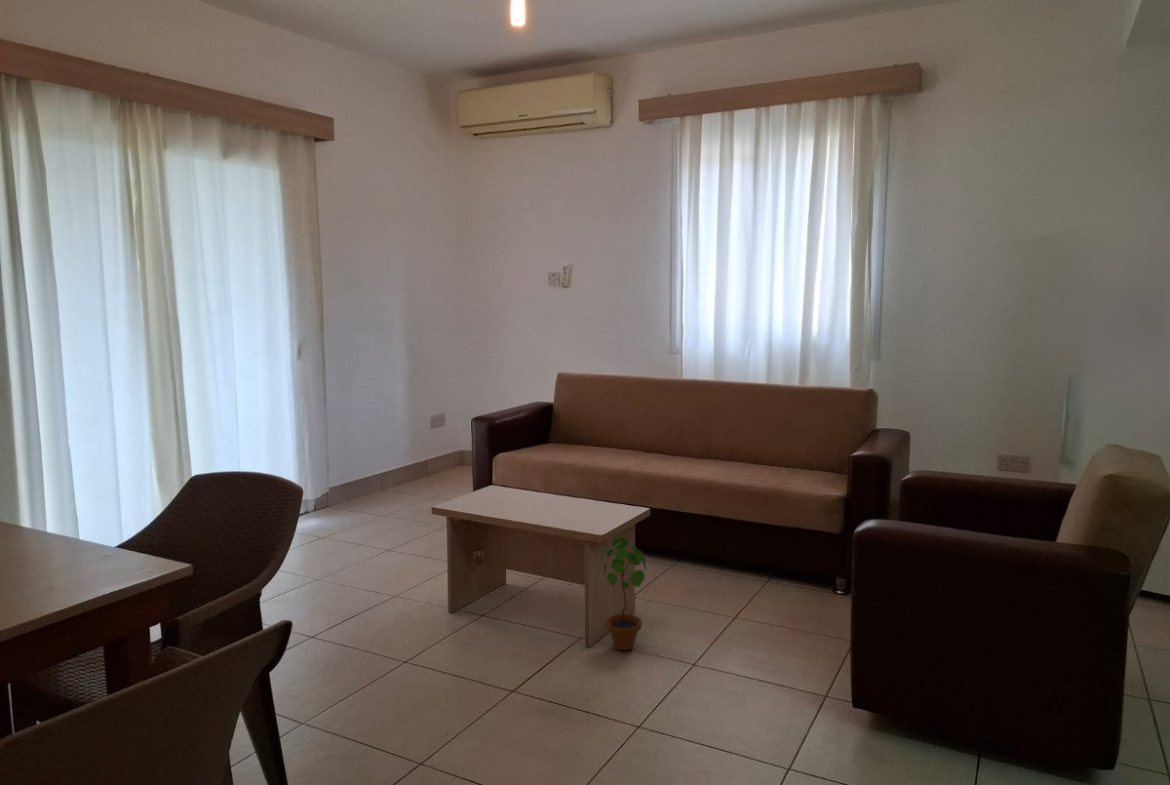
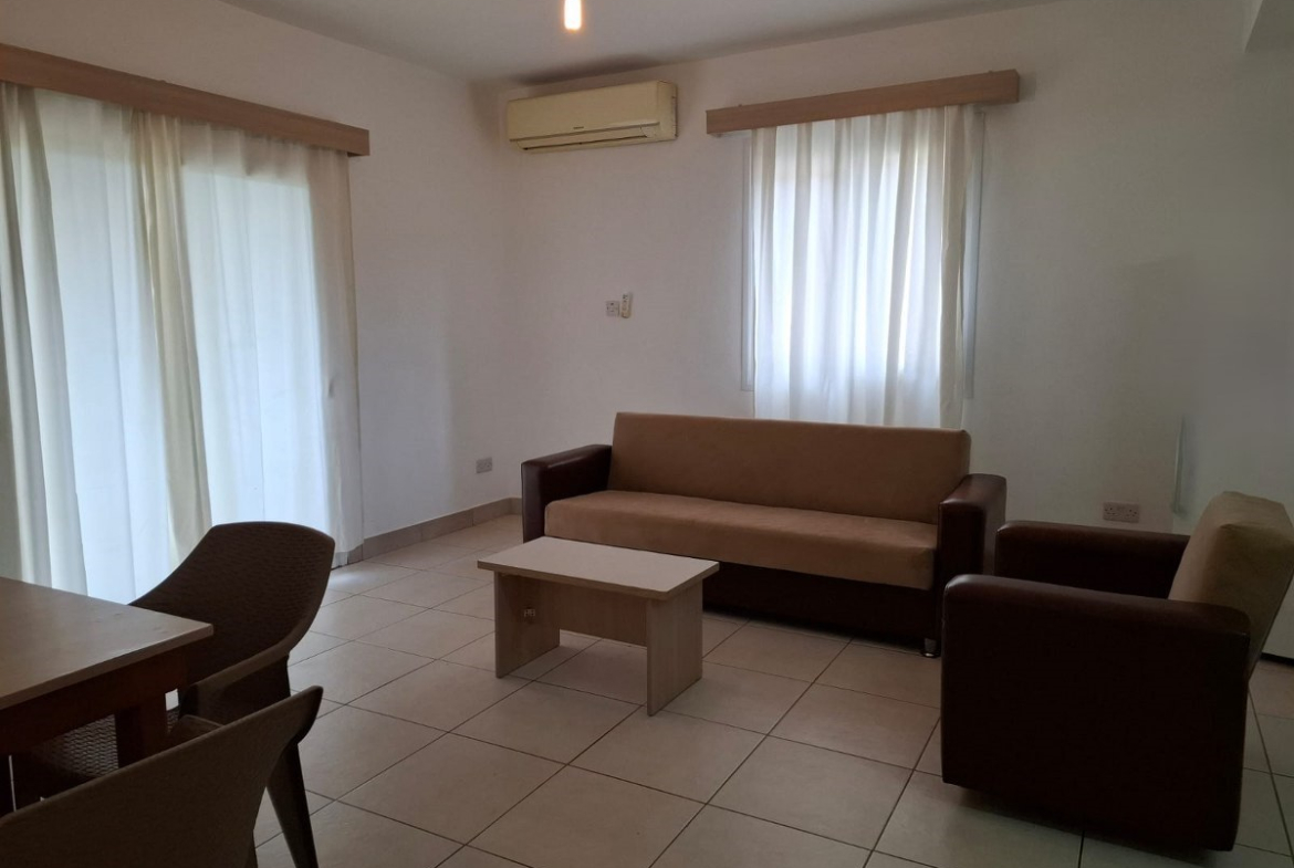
- potted plant (624, 594)
